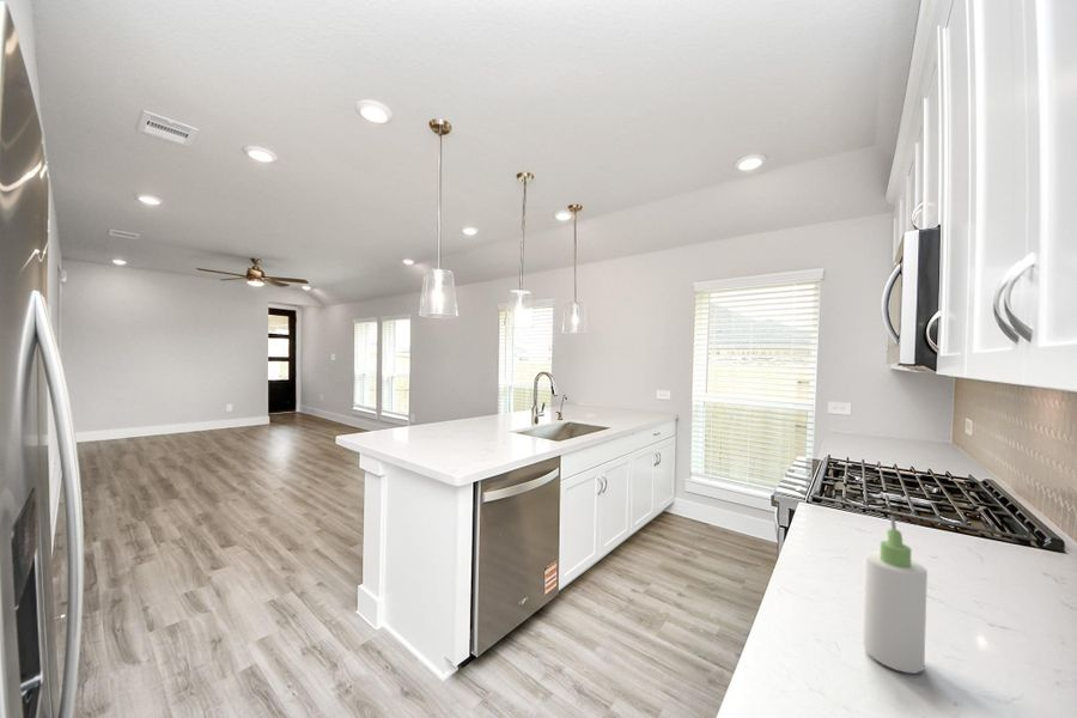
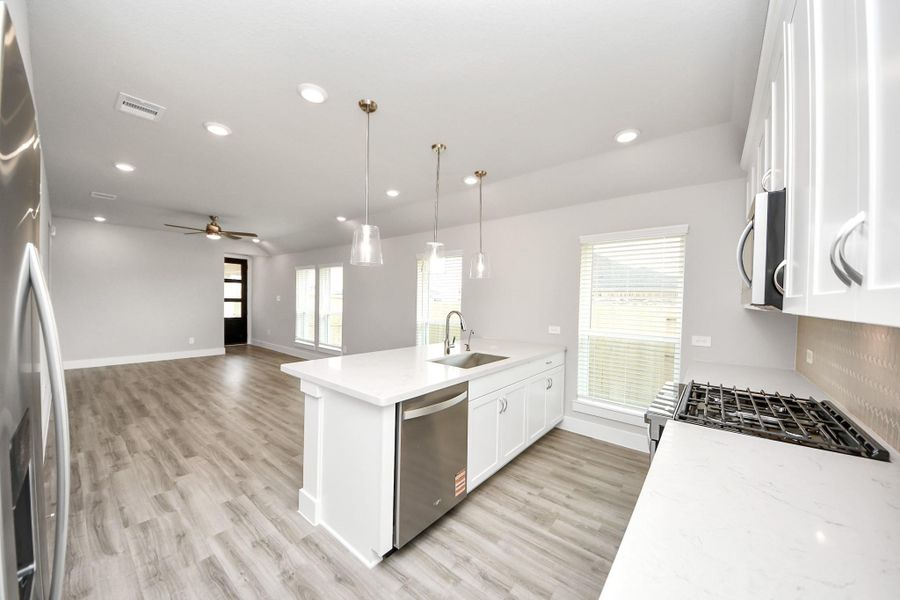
- bottle (894, 589)
